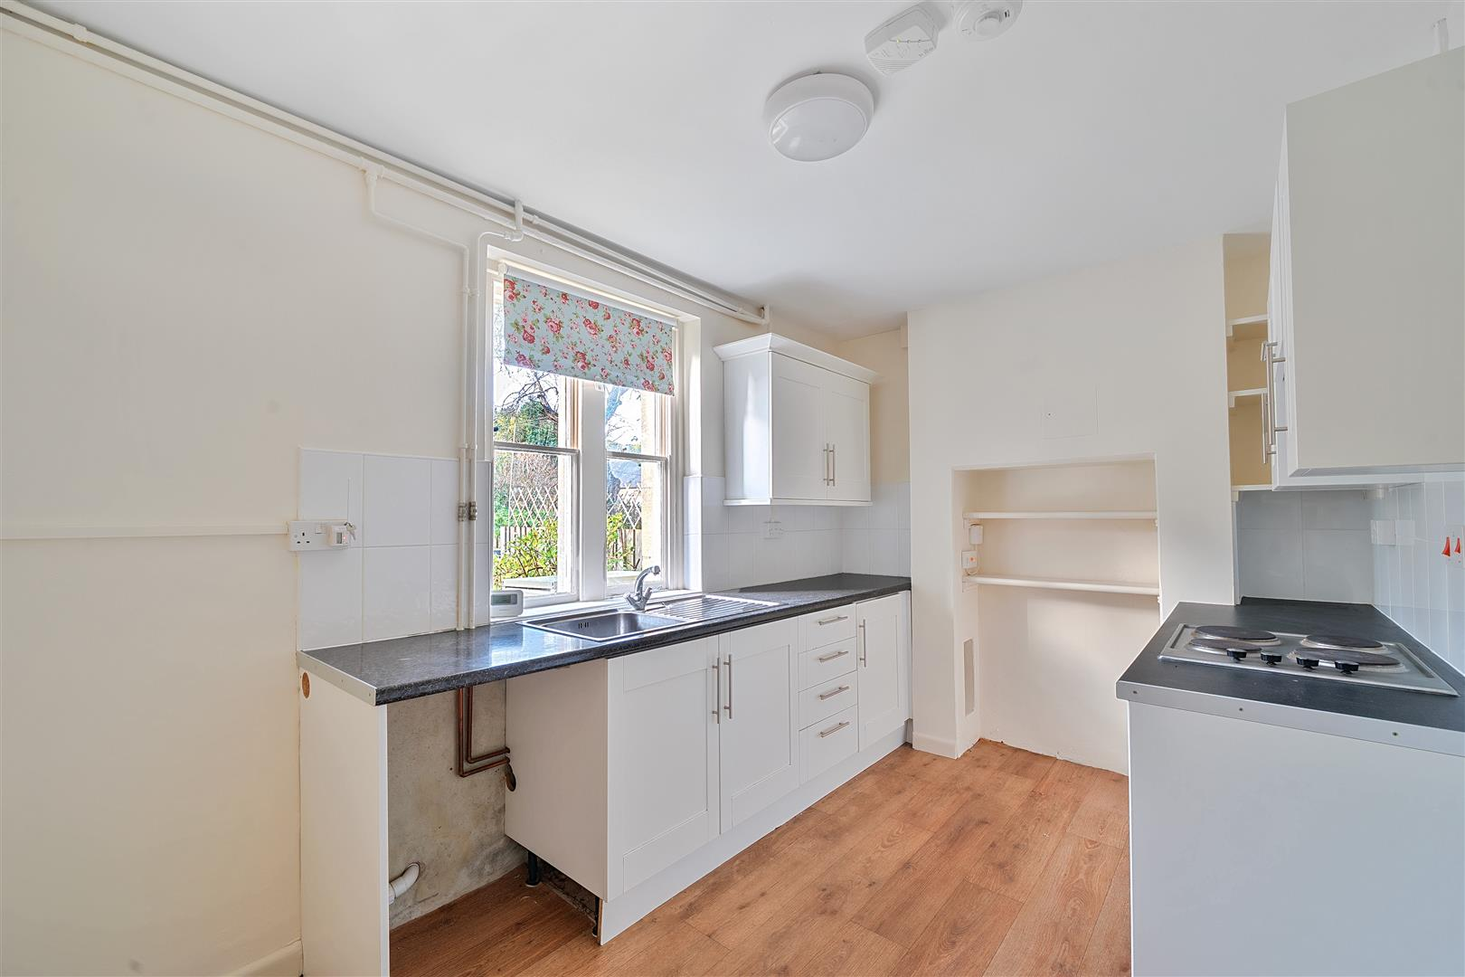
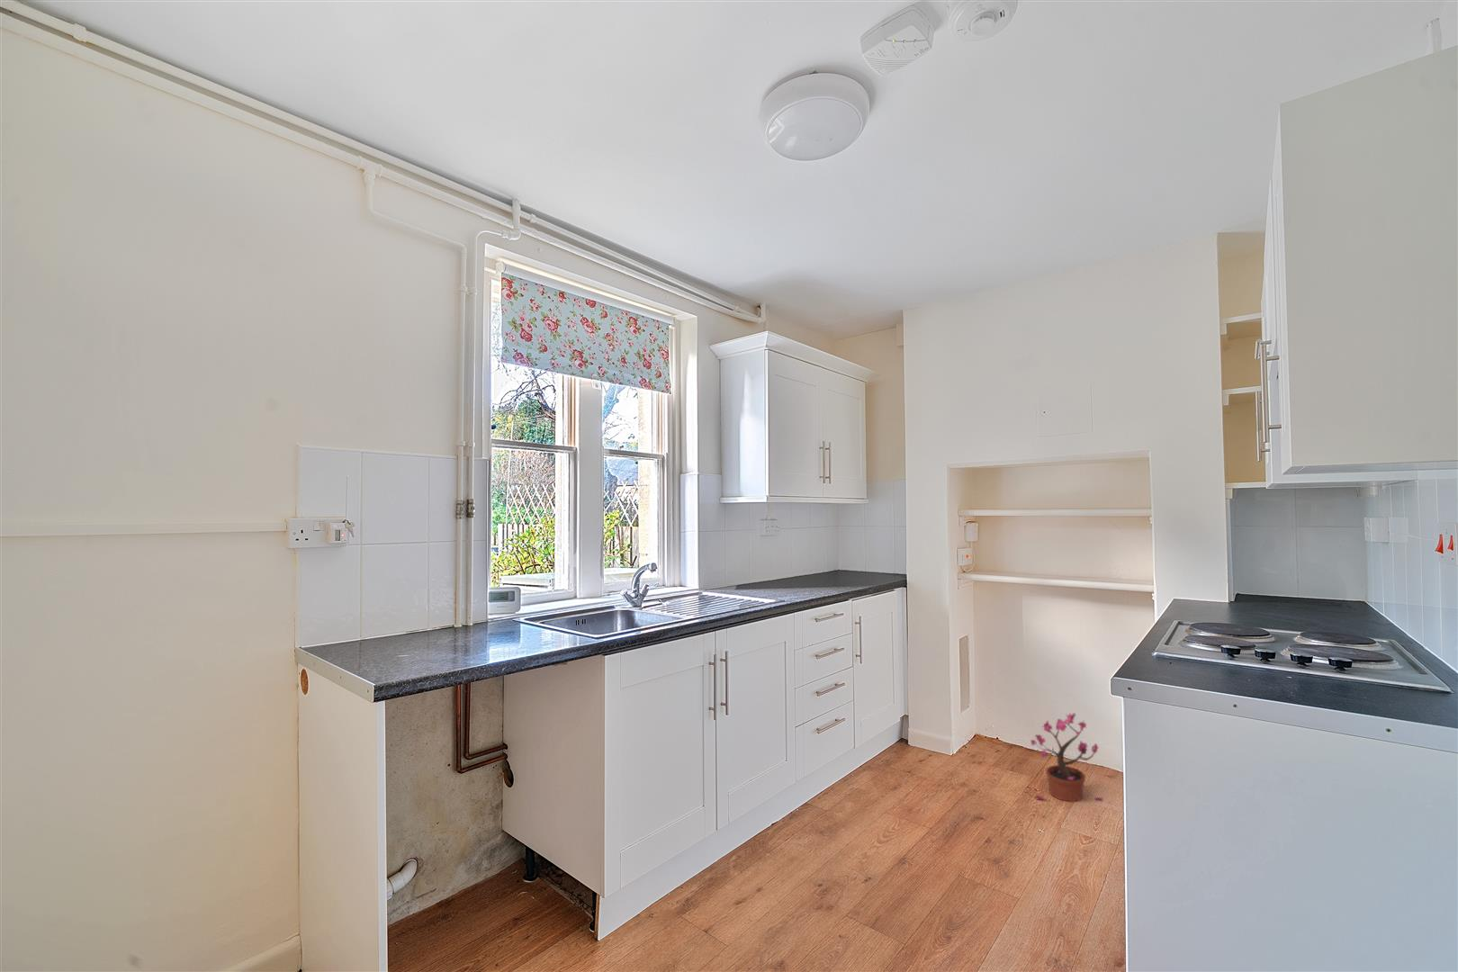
+ potted plant (1063, 756)
